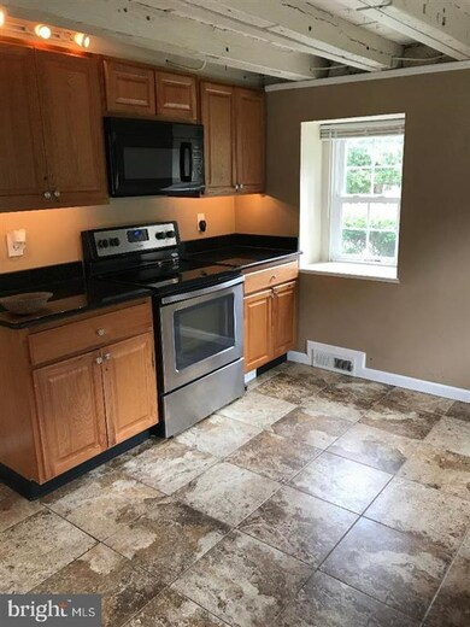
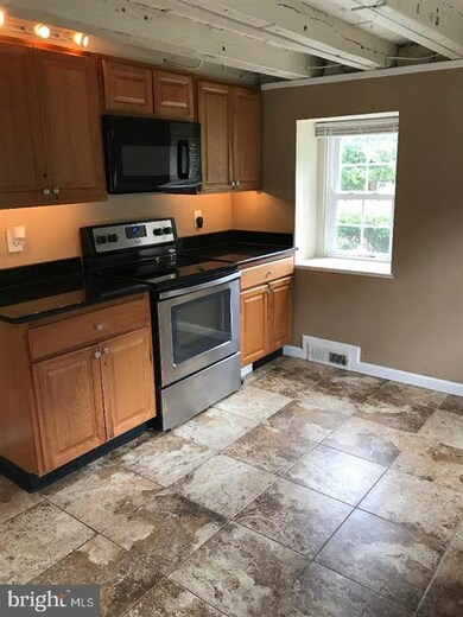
- bowl (25, 303)
